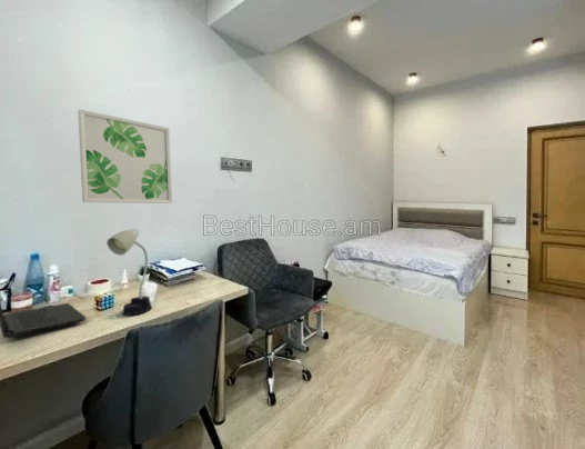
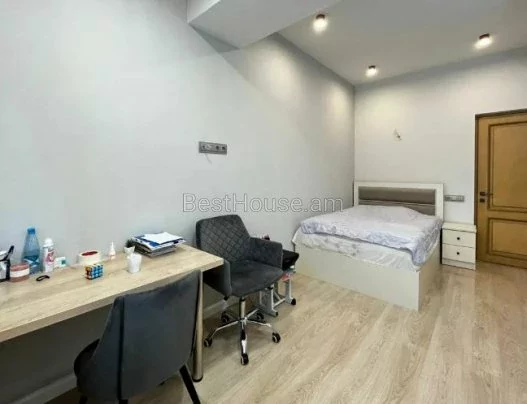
- desk lamp (143, 273)
- wall art (129, 161)
- laptop (38, 308)
